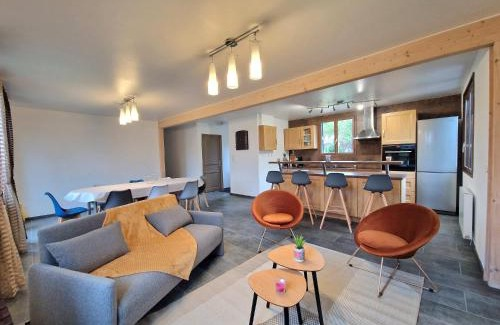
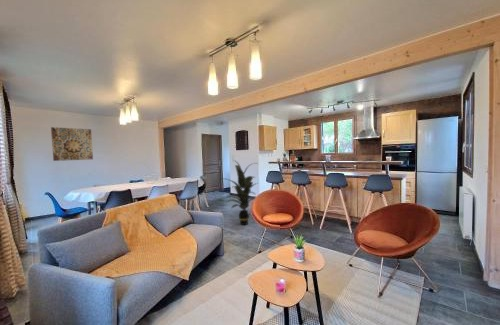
+ wall art (73, 144)
+ indoor plant (241, 191)
